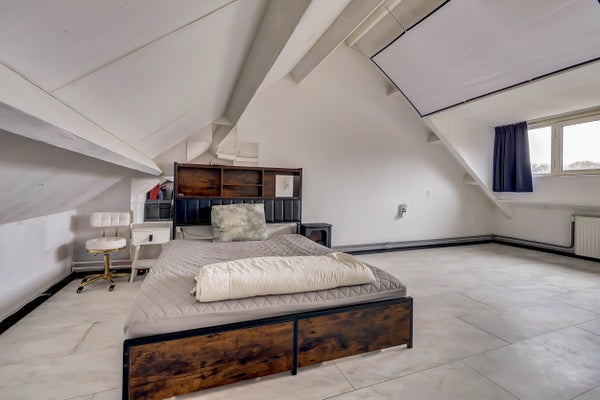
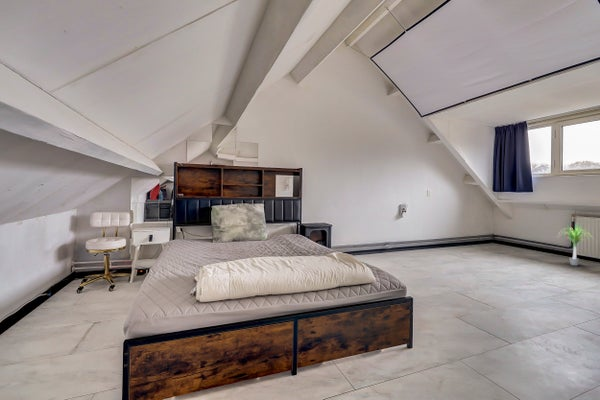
+ potted plant (574, 243)
